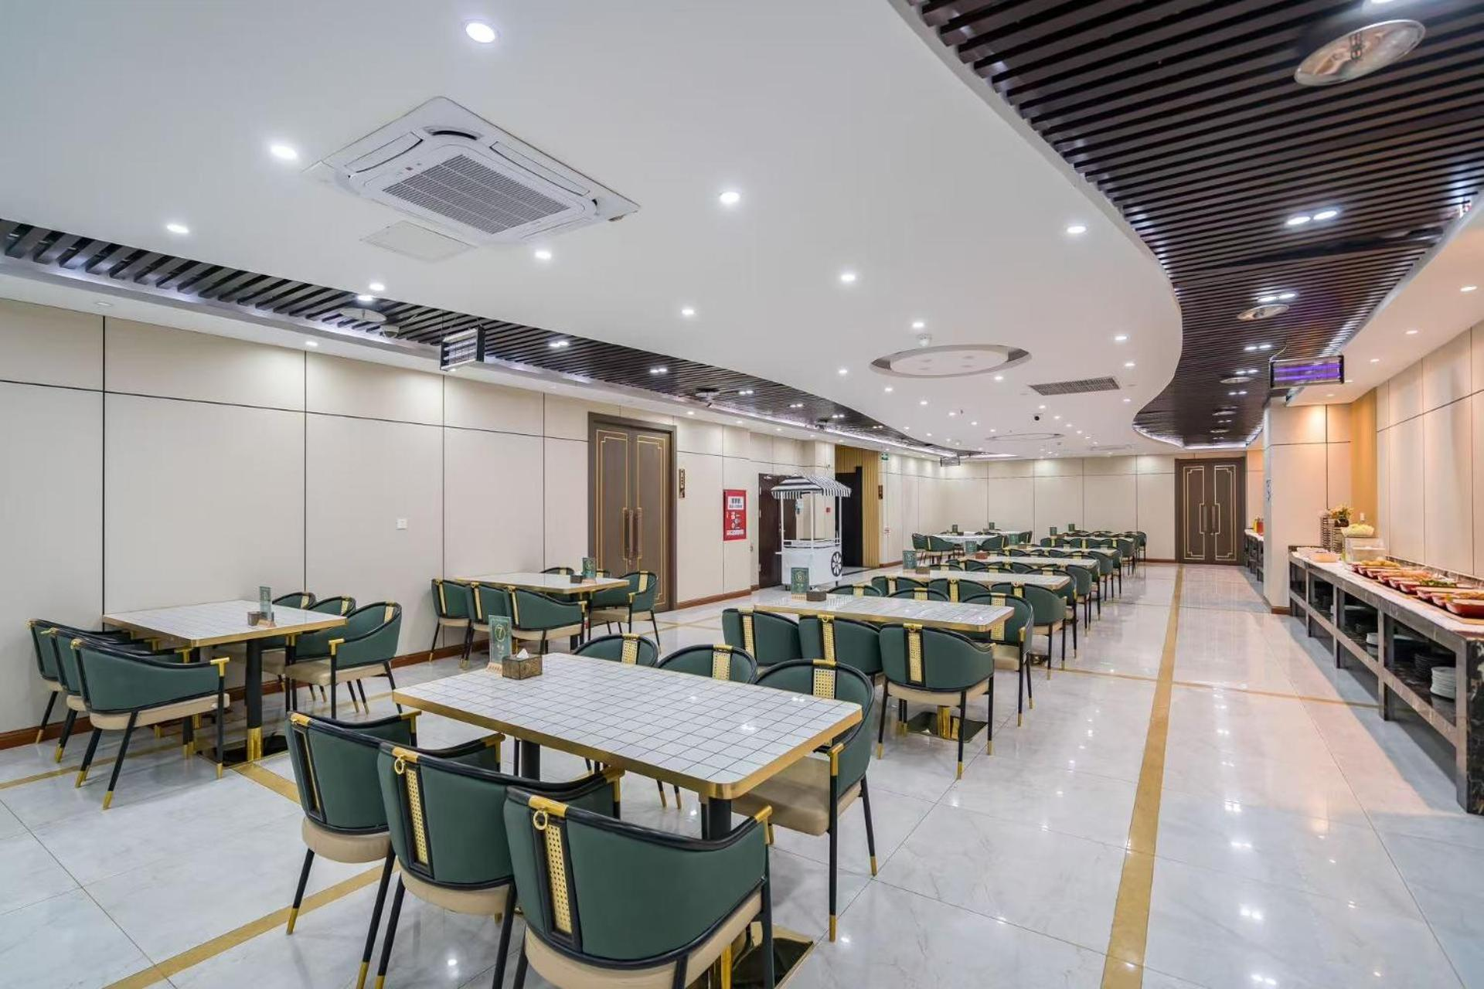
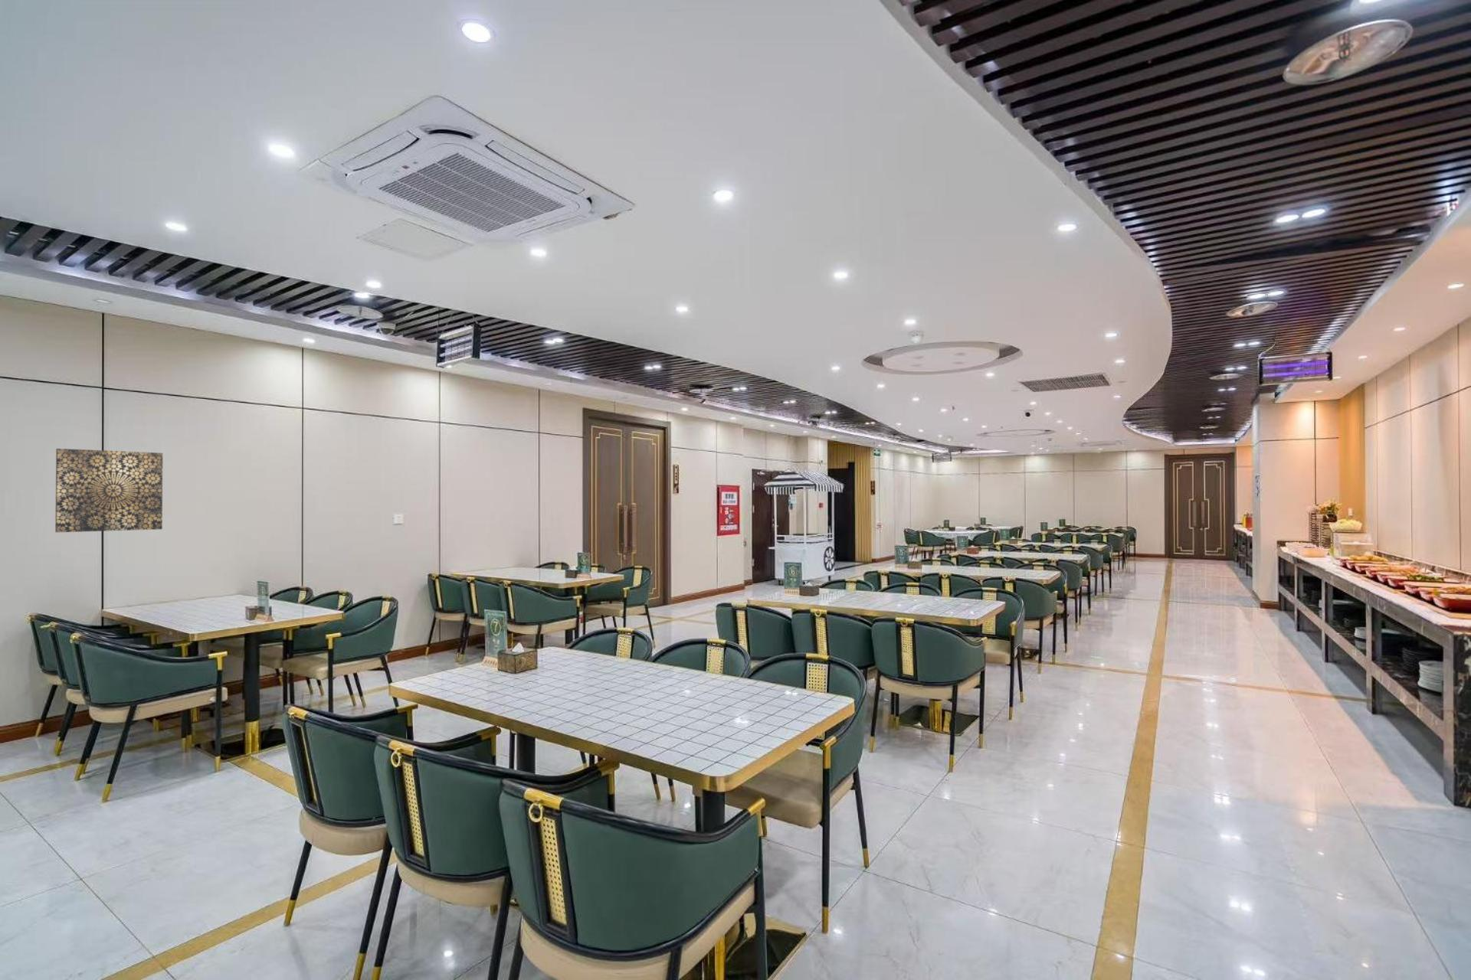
+ wall art (112, 491)
